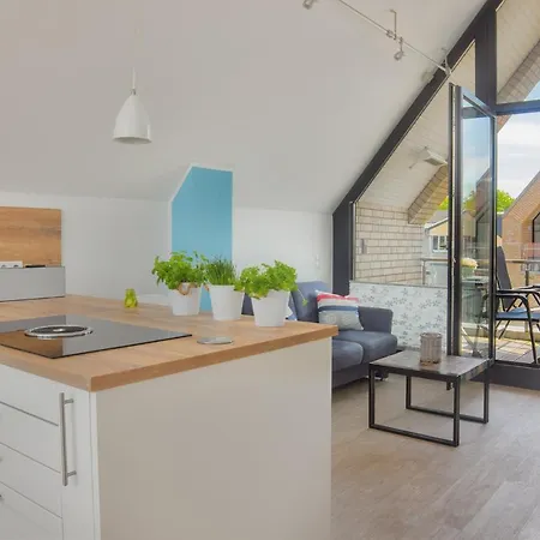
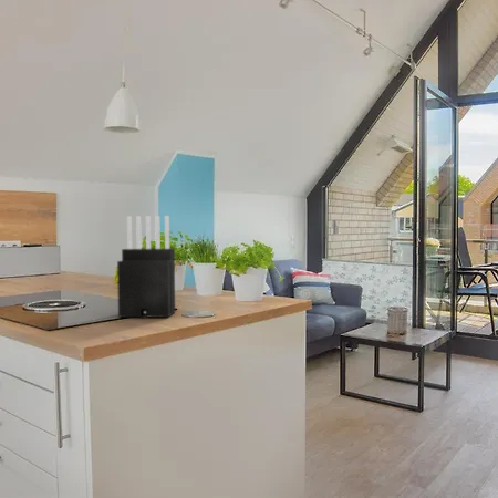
+ knife block (145, 266)
